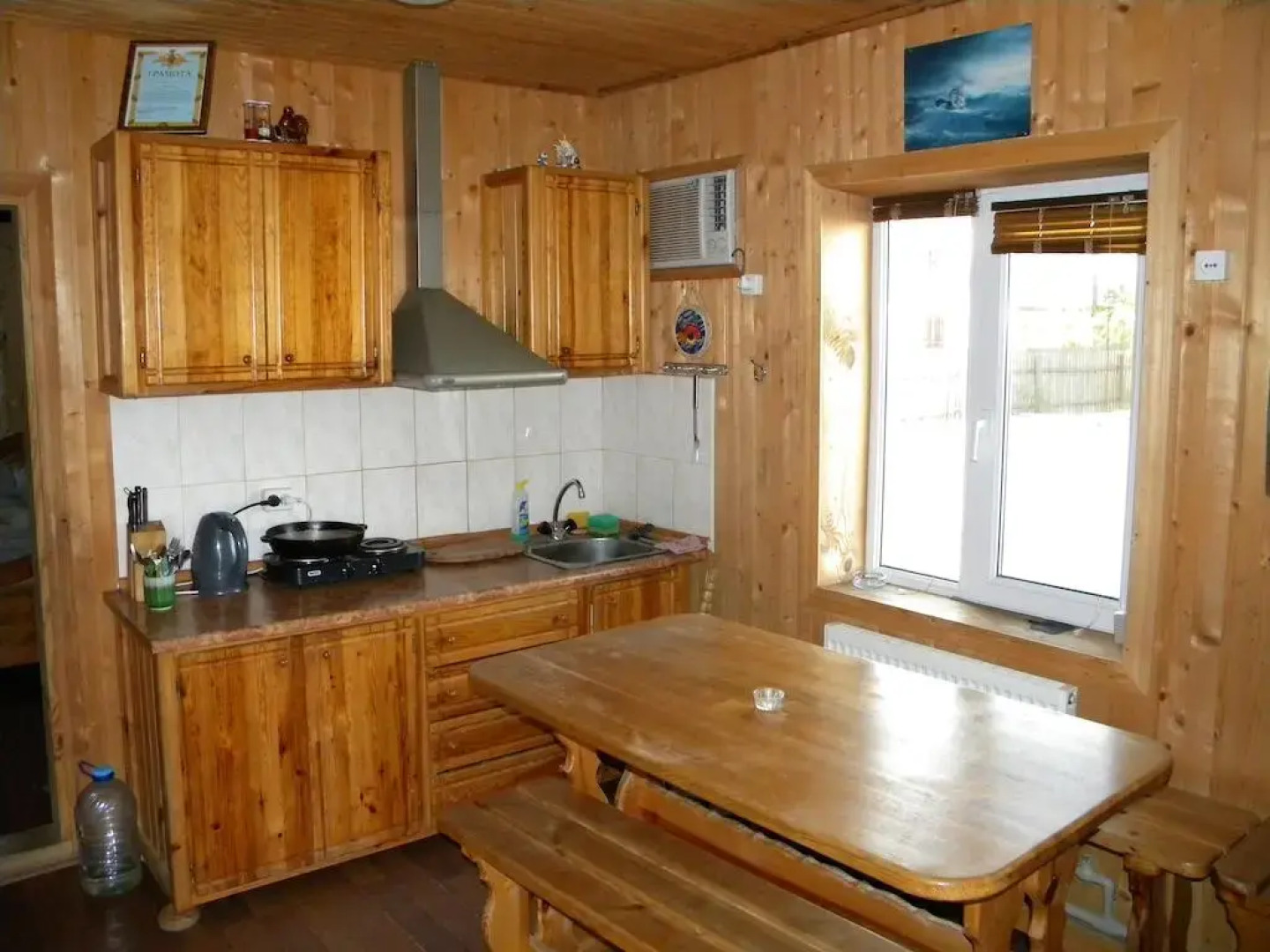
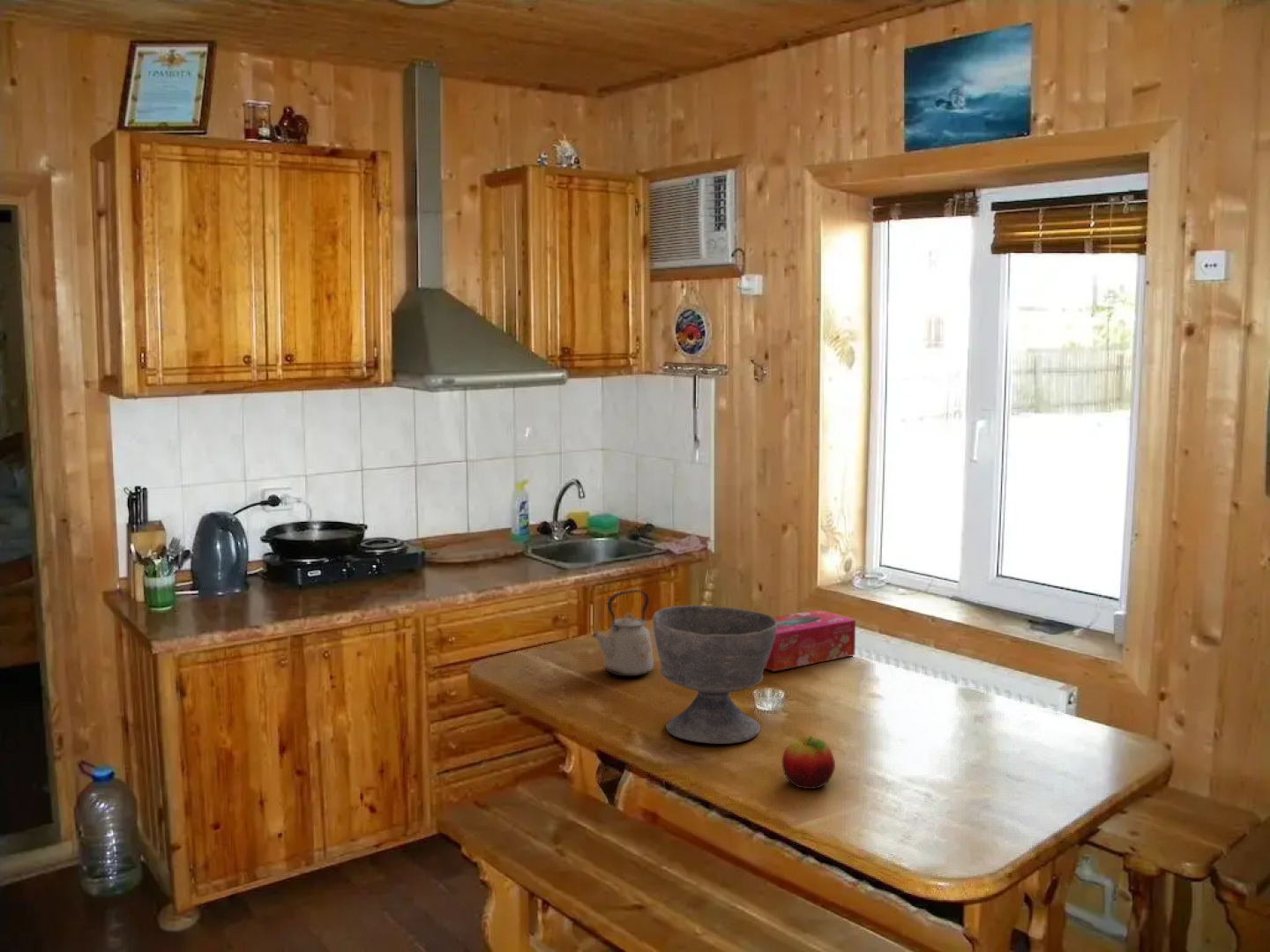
+ tissue box (796, 639)
+ bowl (714, 672)
+ kettle (621, 633)
+ fruit (808, 761)
